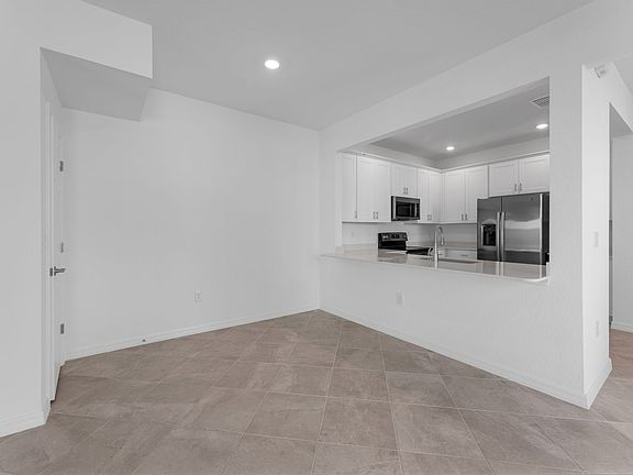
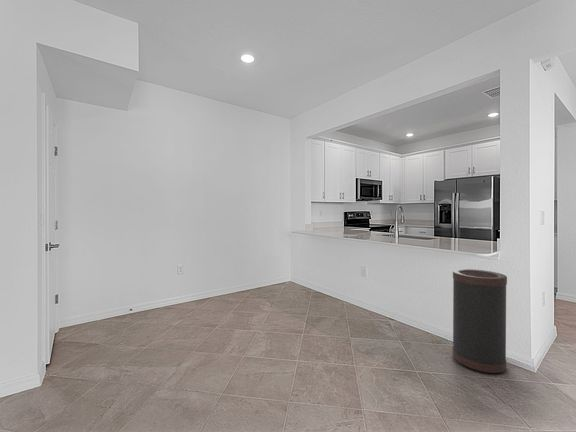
+ trash can (478, 317)
